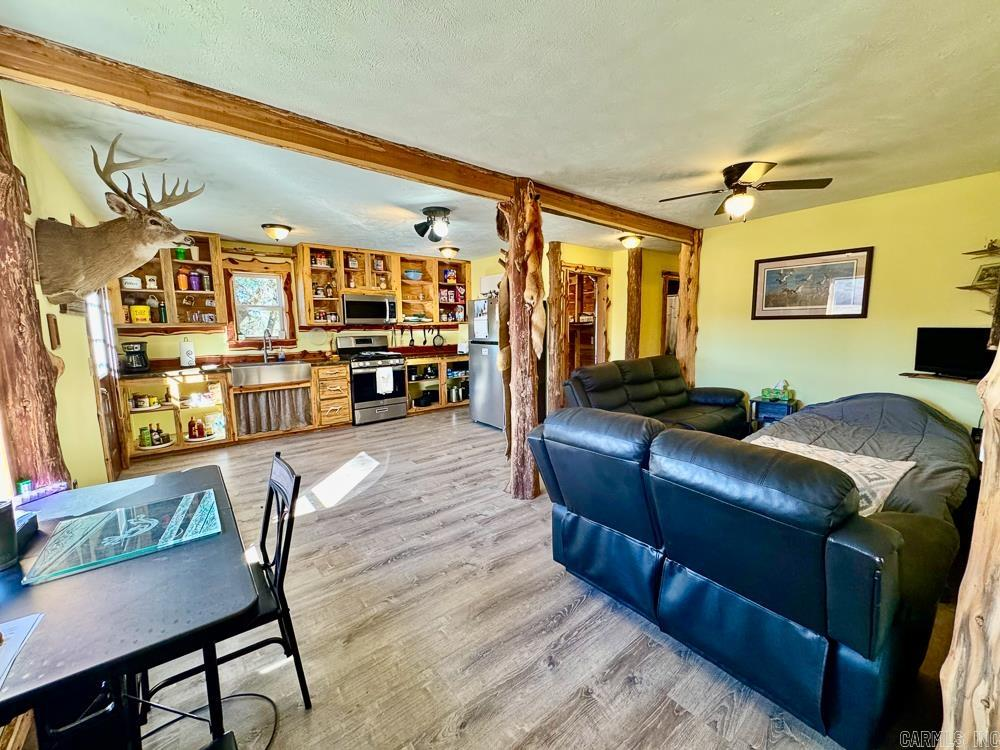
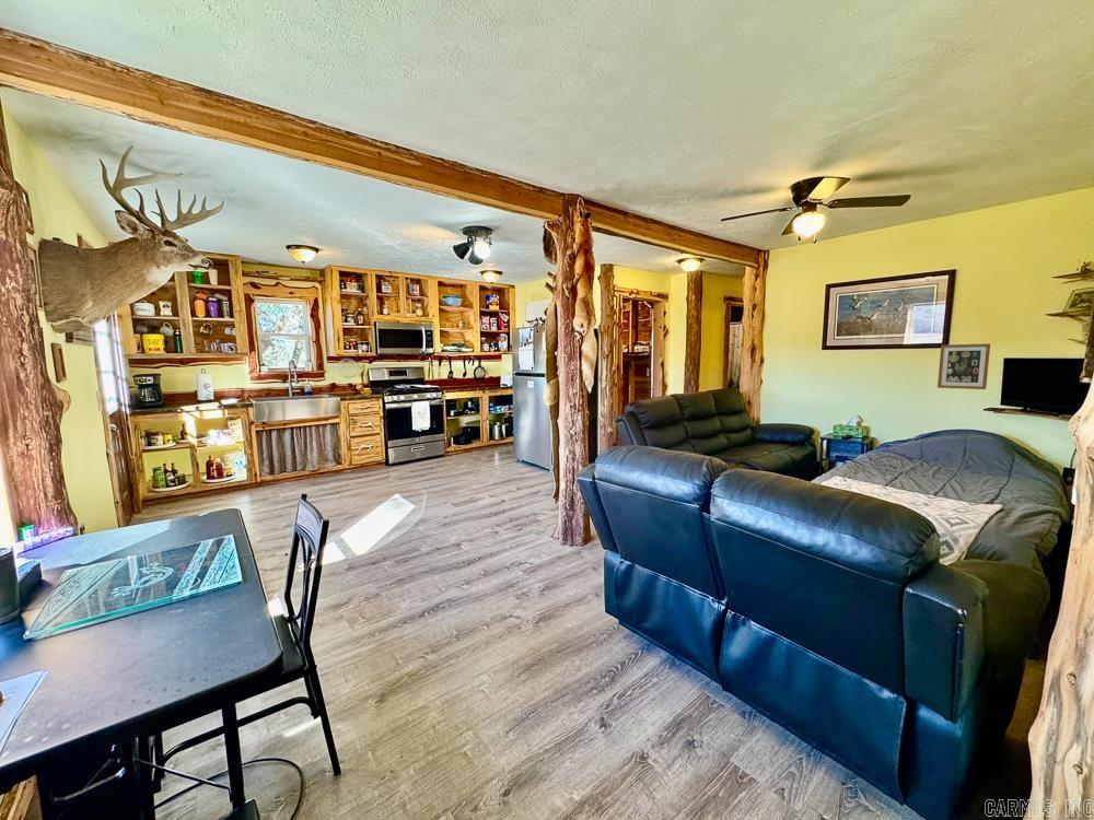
+ wall art (963, 366)
